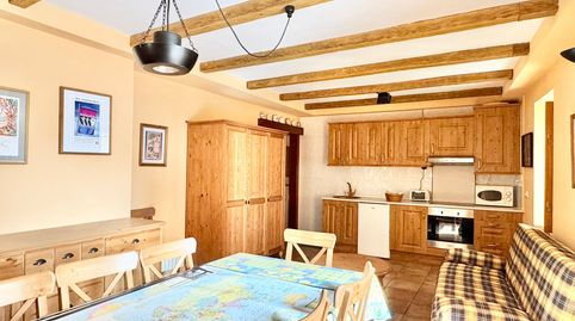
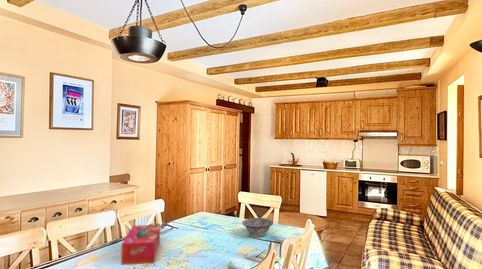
+ tissue box (142, 242)
+ bowl (257, 228)
